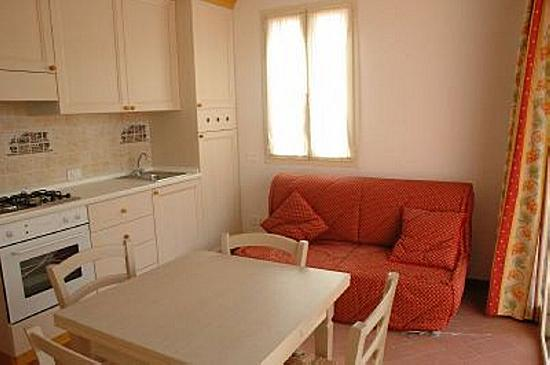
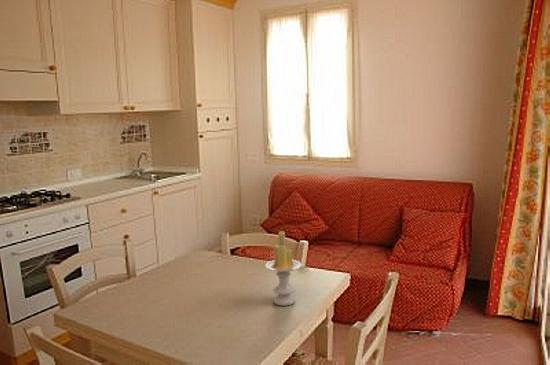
+ candle (283, 267)
